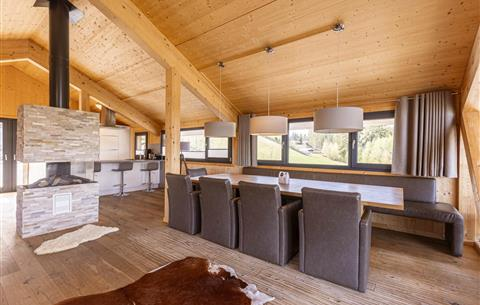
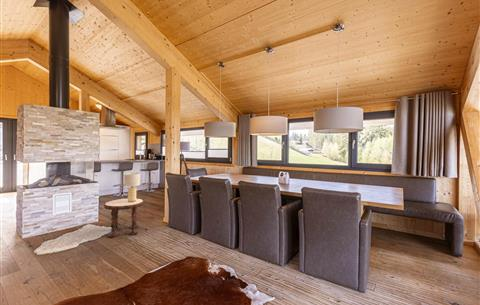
+ side table (117, 216)
+ lamp (132, 187)
